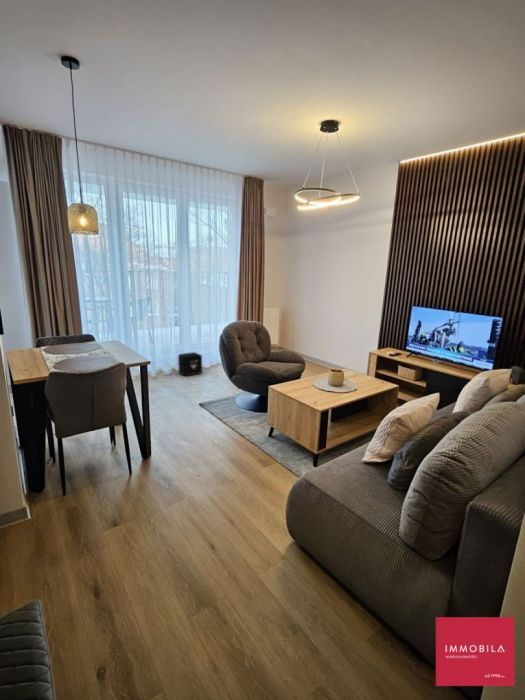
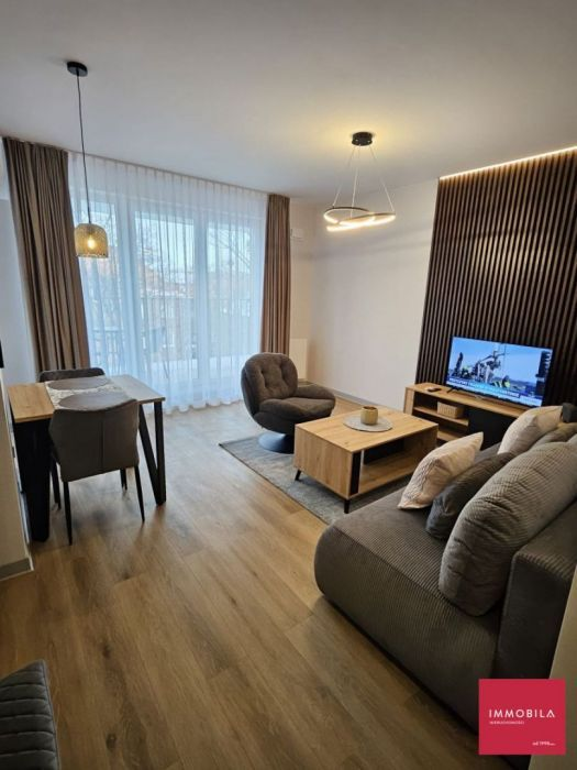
- air purifier (190, 364)
